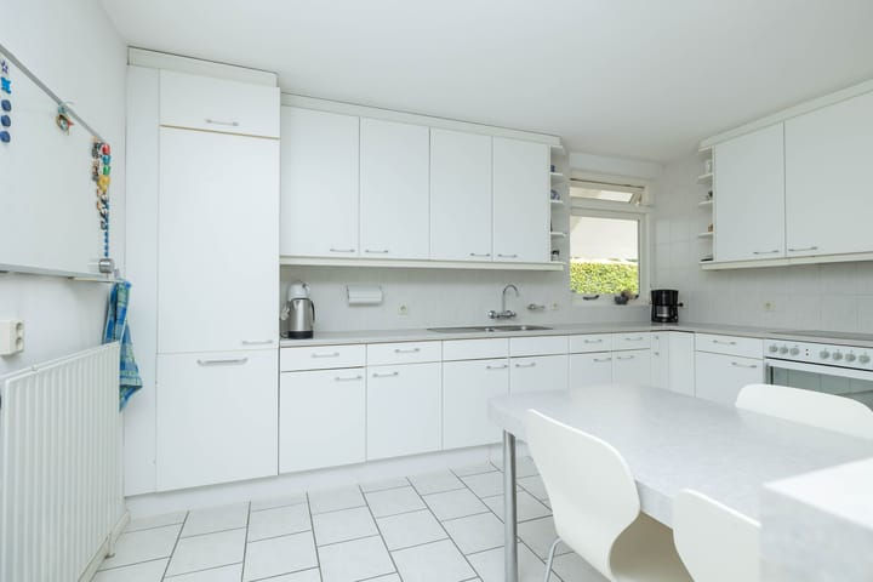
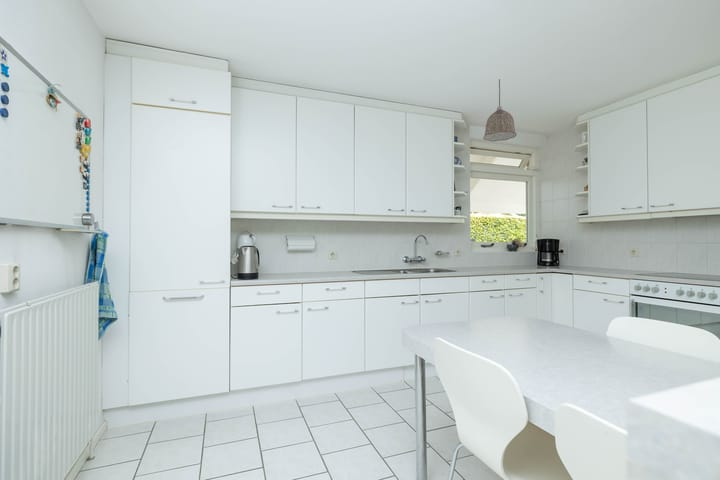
+ pendant lamp (499, 108)
